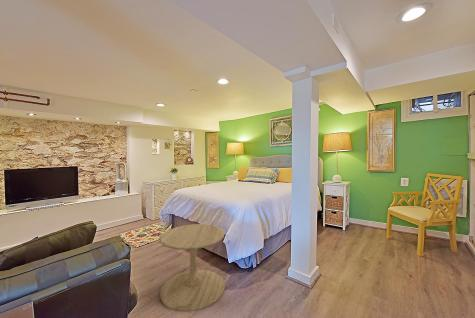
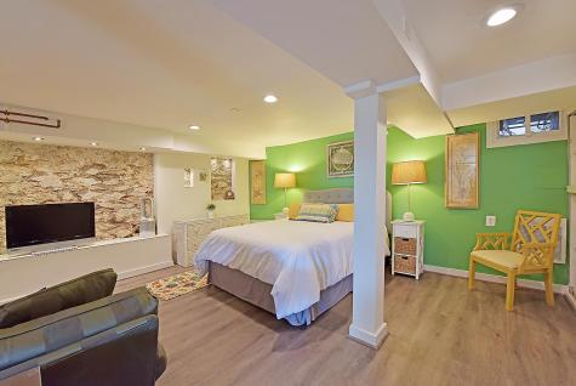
- side table (193, 261)
